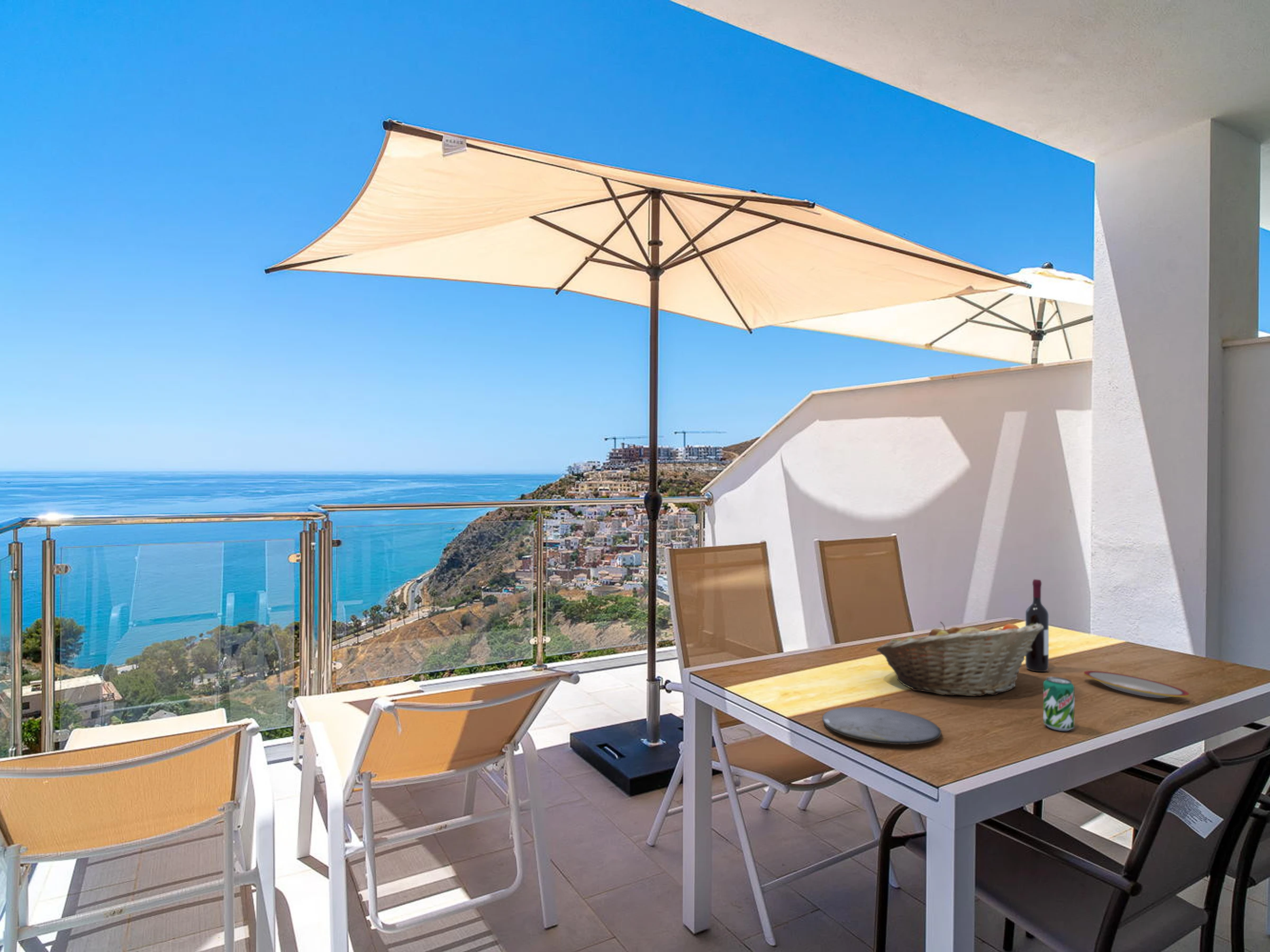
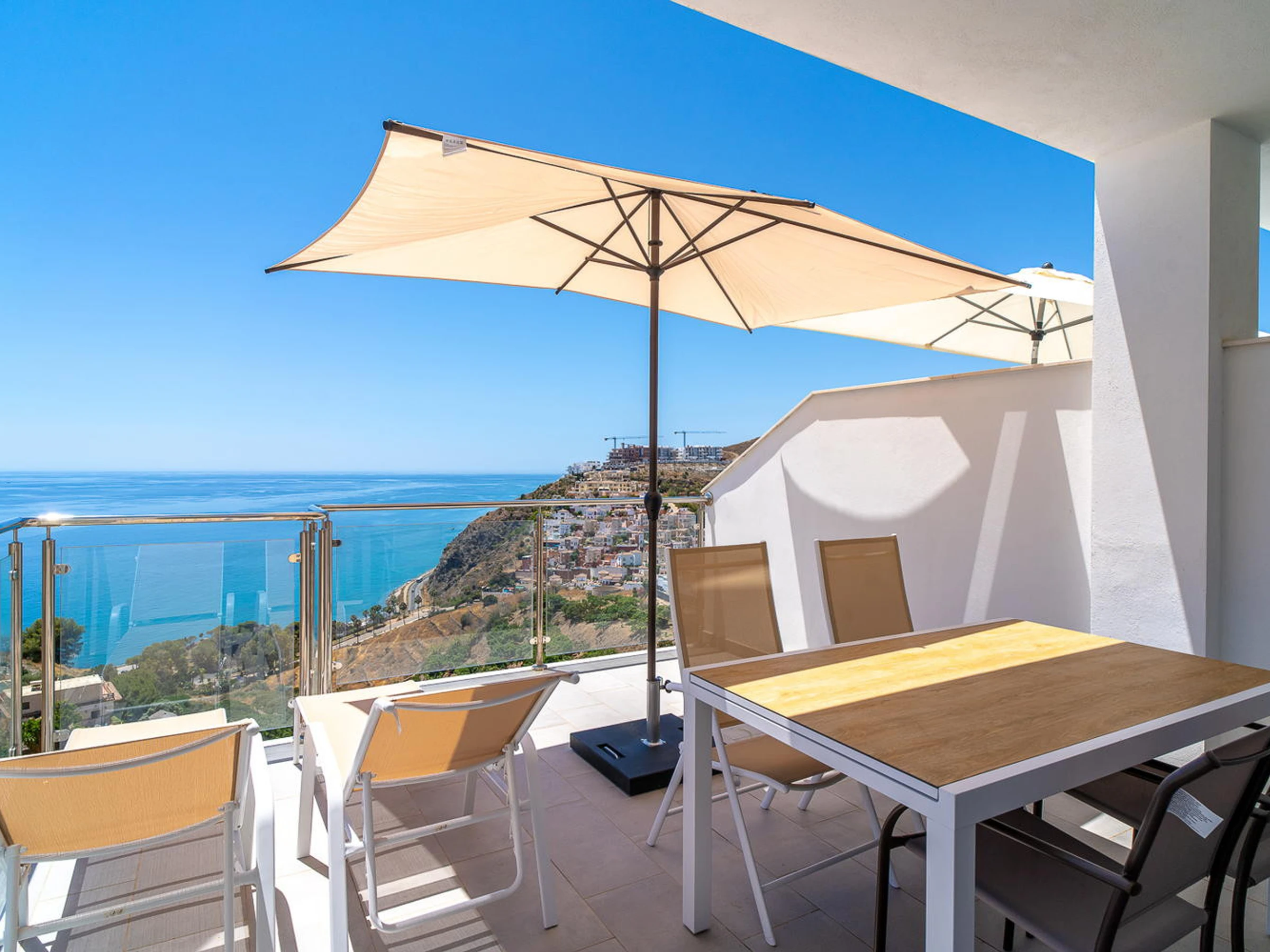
- fruit basket (959, 651)
- plate (880, 724)
- wine bottle (1038, 624)
- plate (1133, 686)
- beverage can (1058, 703)
